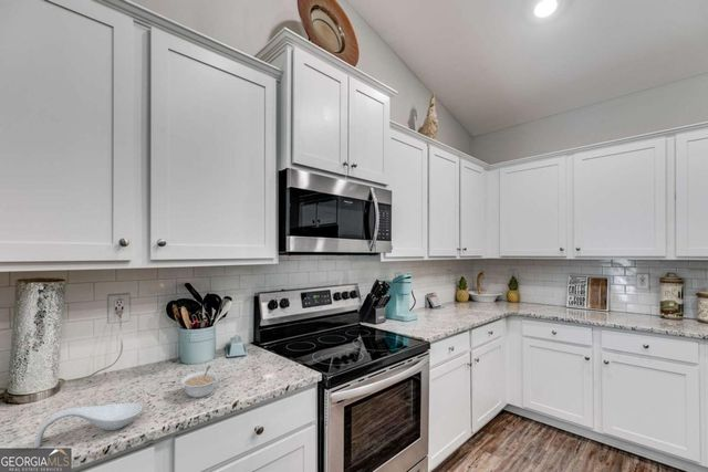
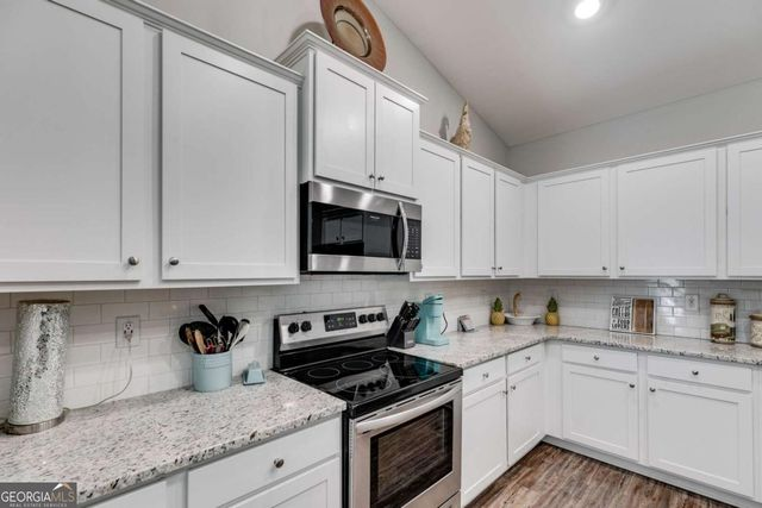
- legume (199, 382)
- spoon rest (92, 418)
